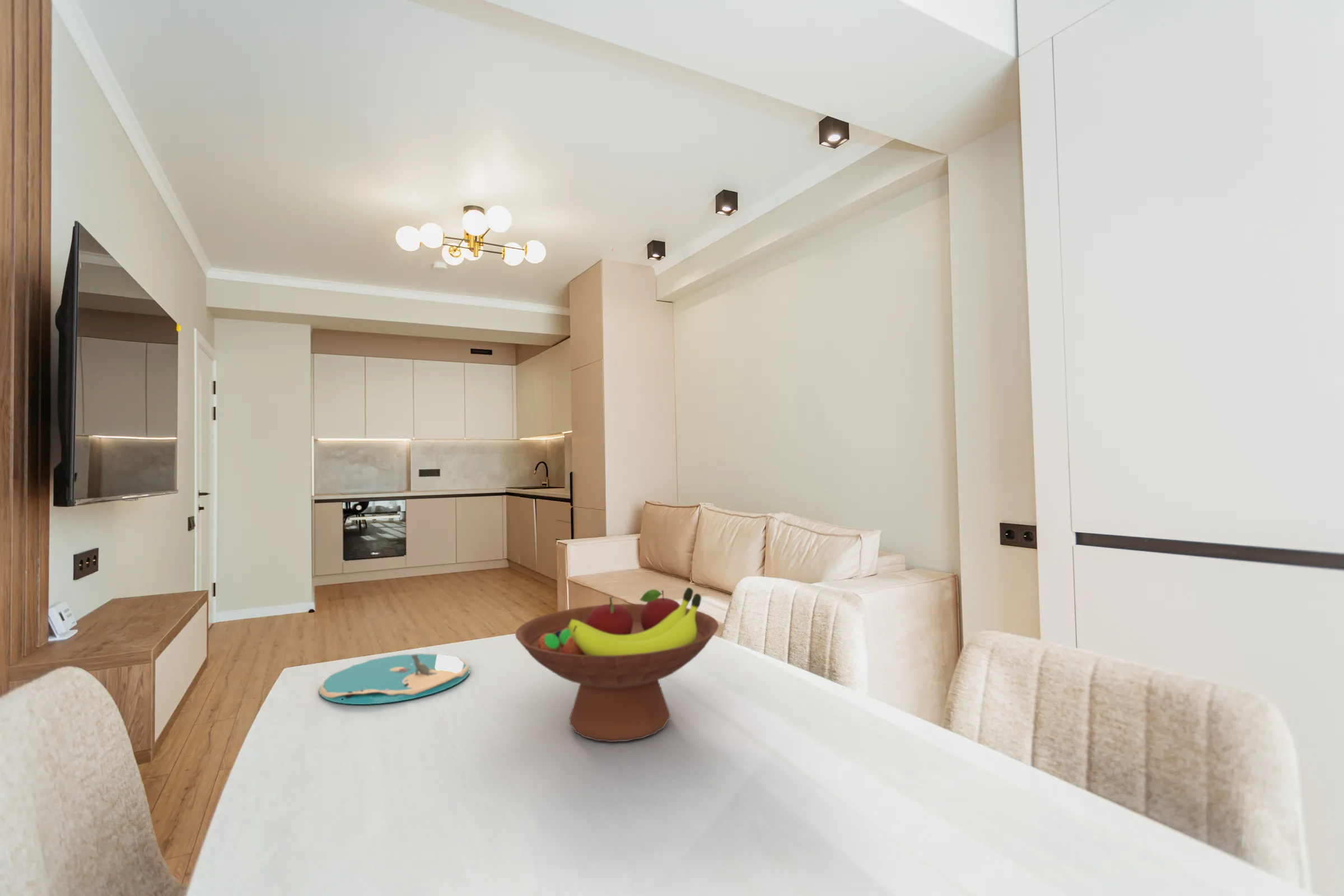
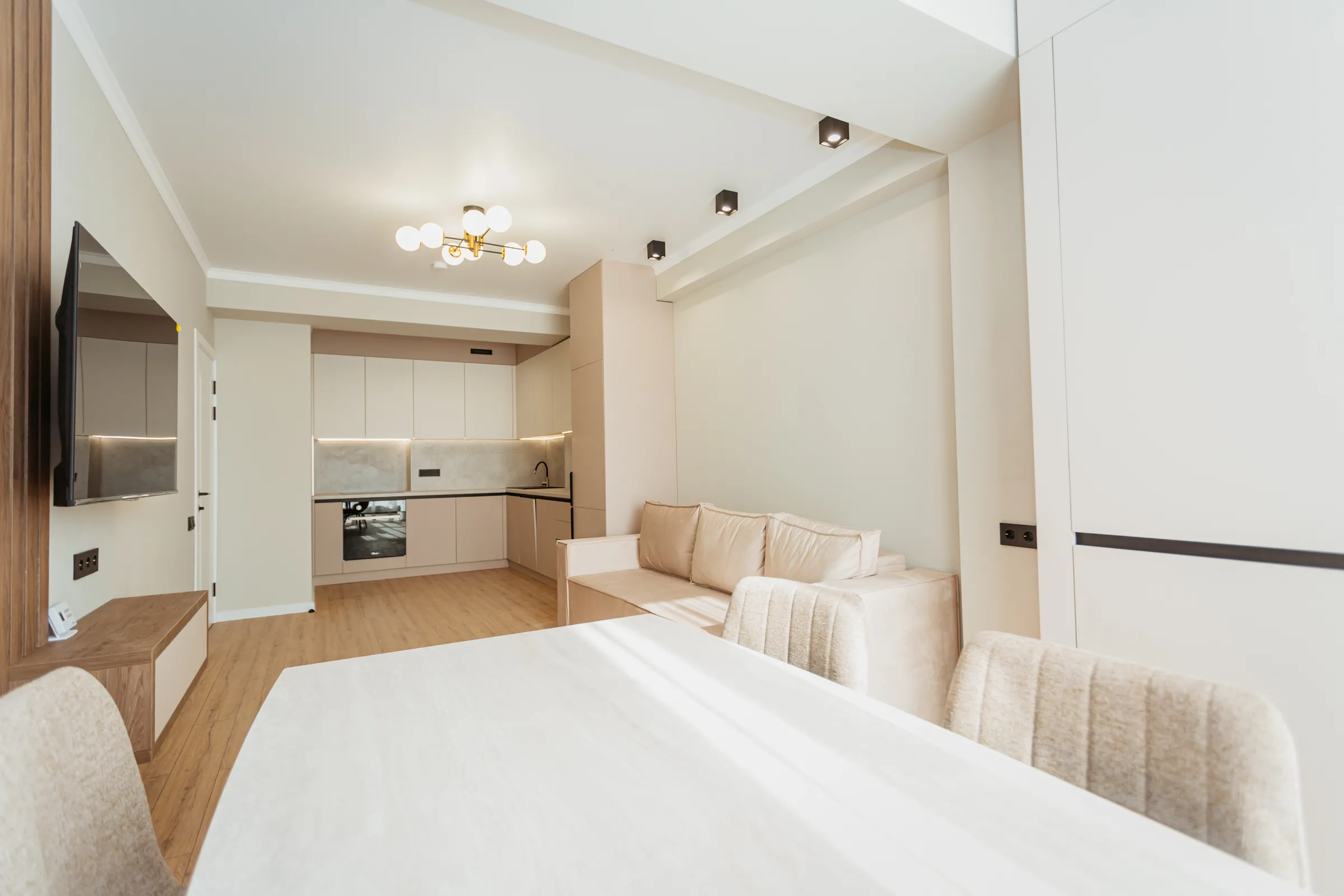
- fruit bowl (619, 655)
- plate (398, 666)
